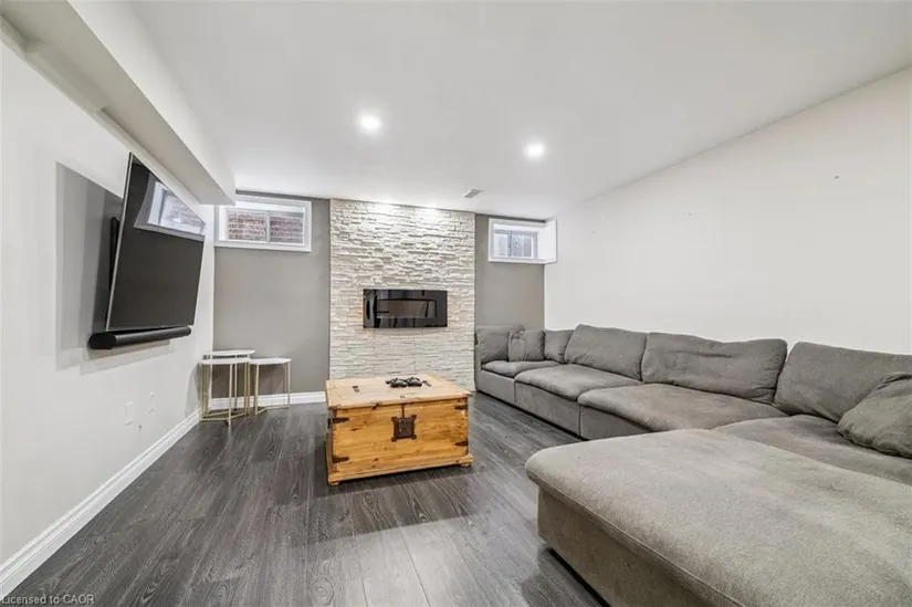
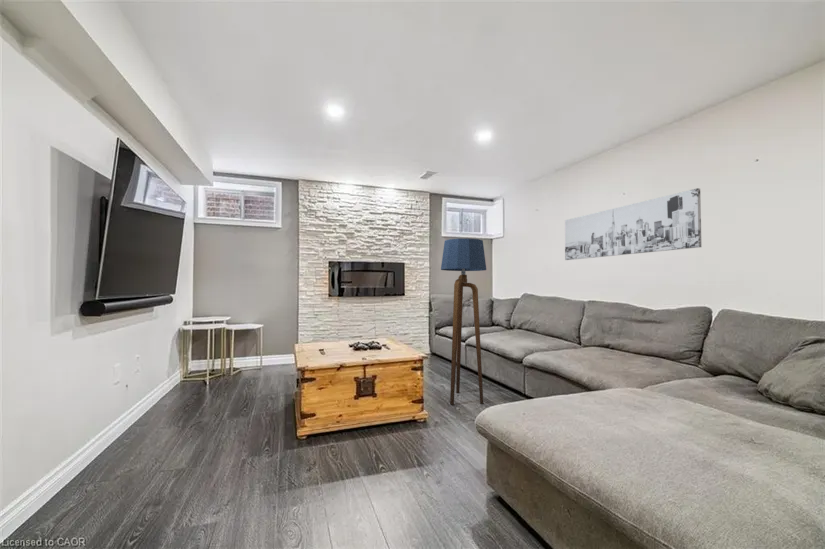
+ wall art (619, 231)
+ floor lamp (461, 319)
